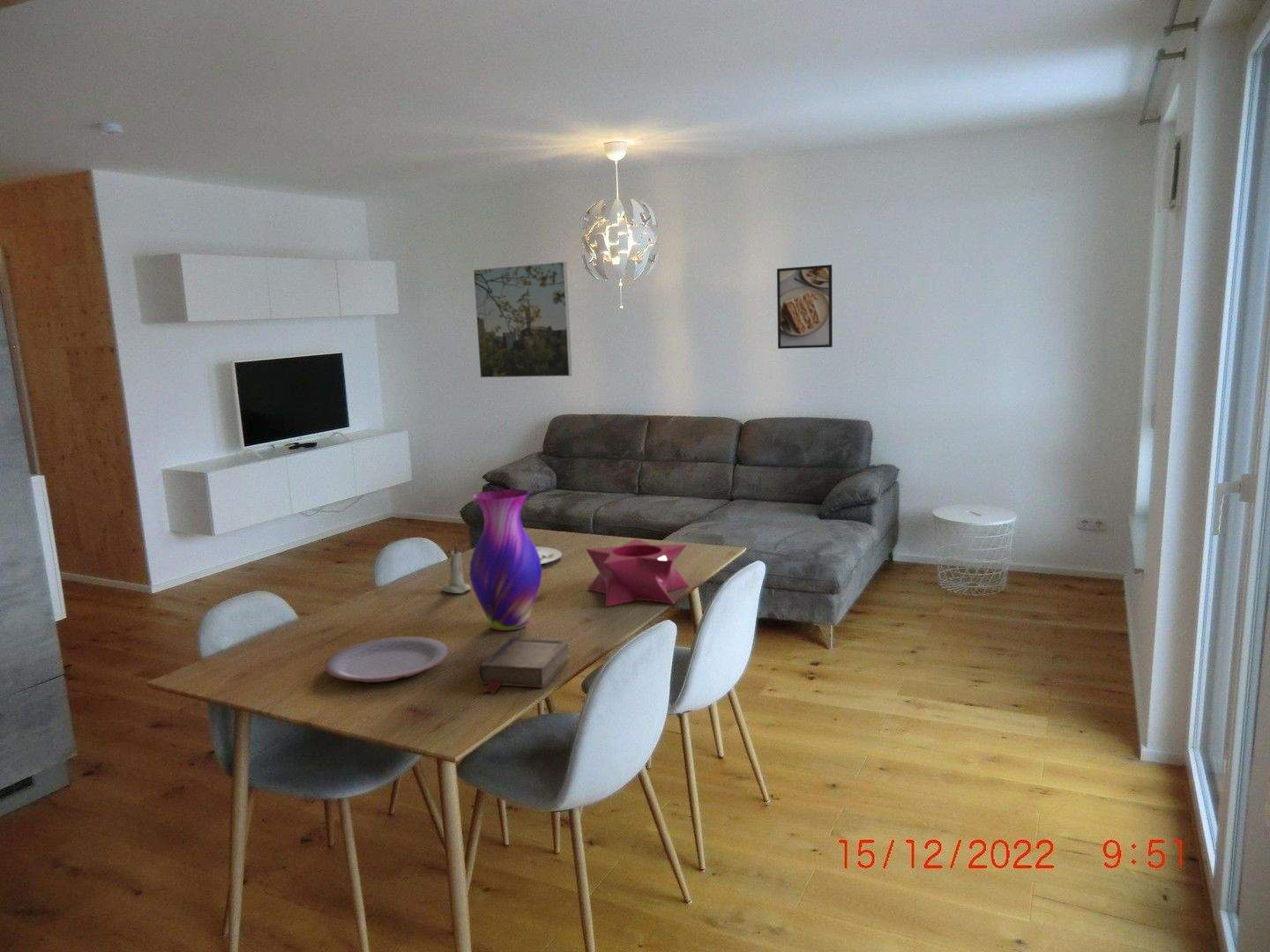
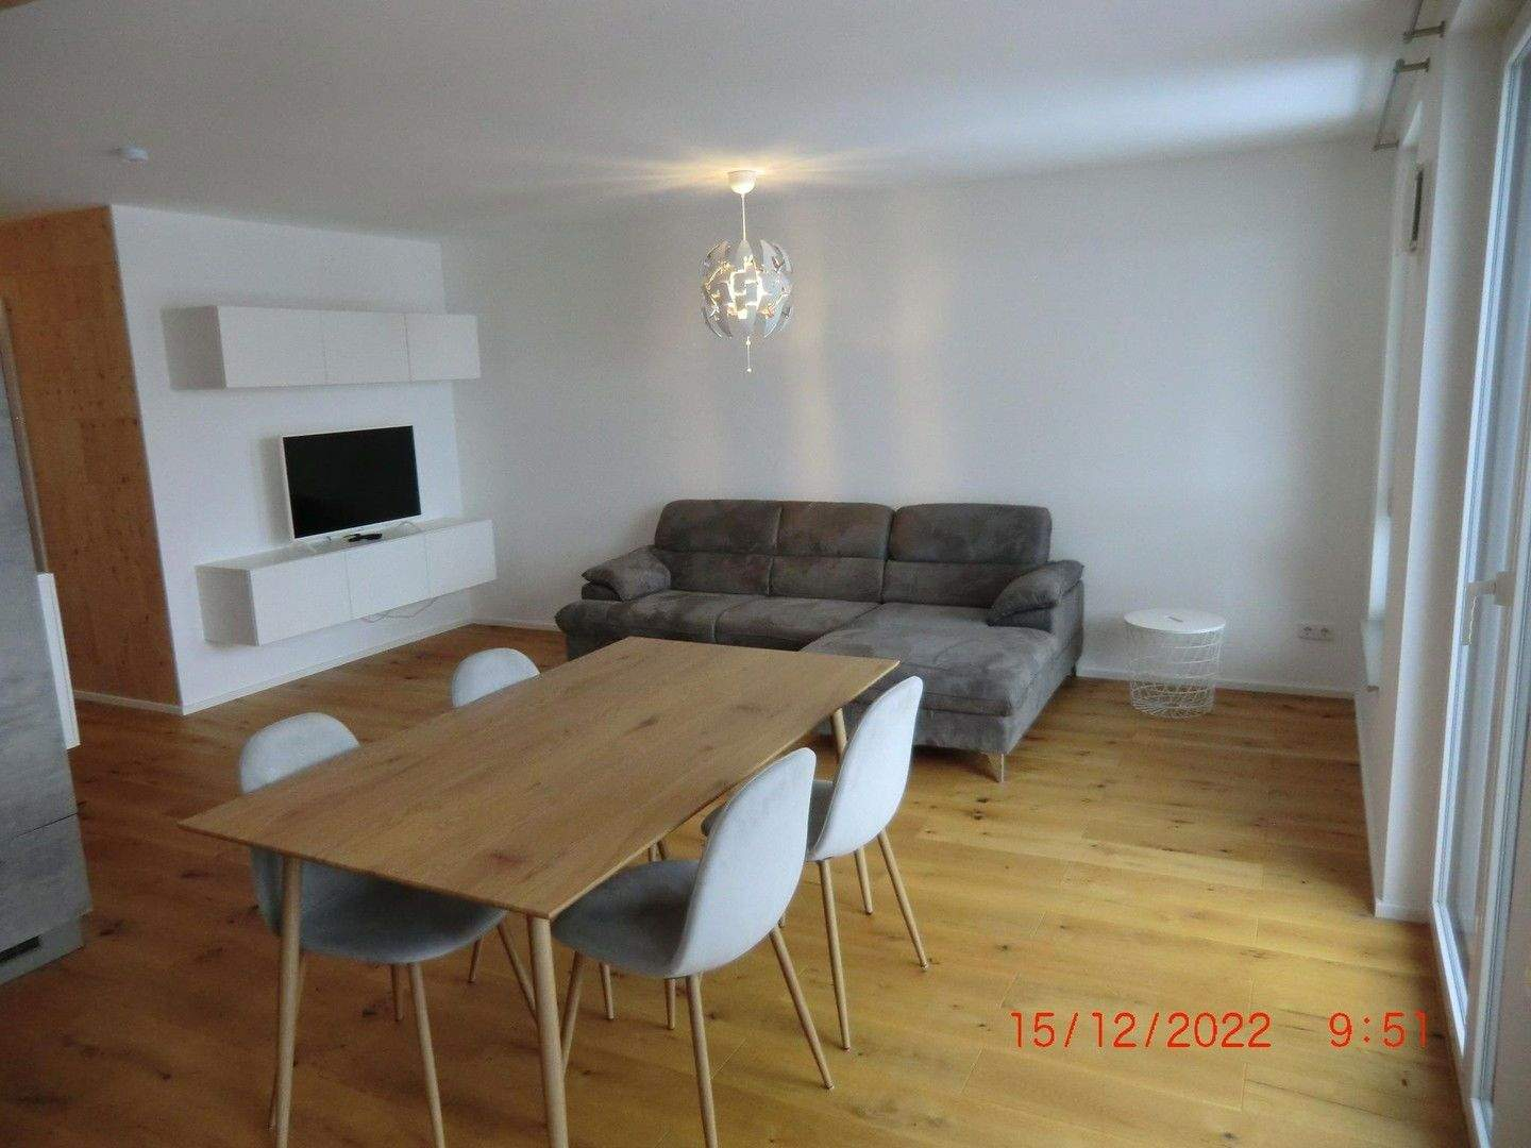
- plate (387, 660)
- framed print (804, 308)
- vase (504, 560)
- book (521, 665)
- candle (453, 566)
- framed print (521, 322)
- plate (536, 549)
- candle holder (637, 569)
